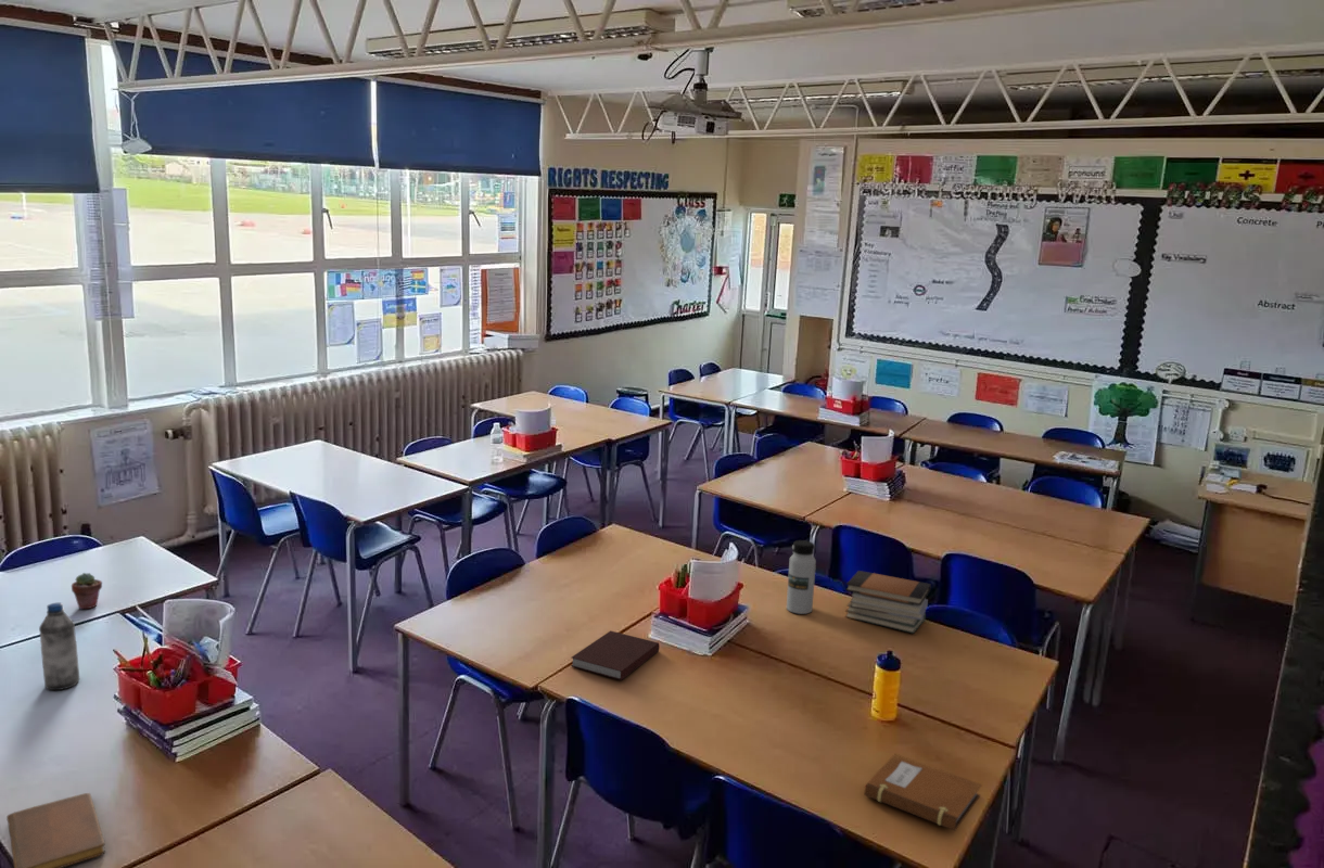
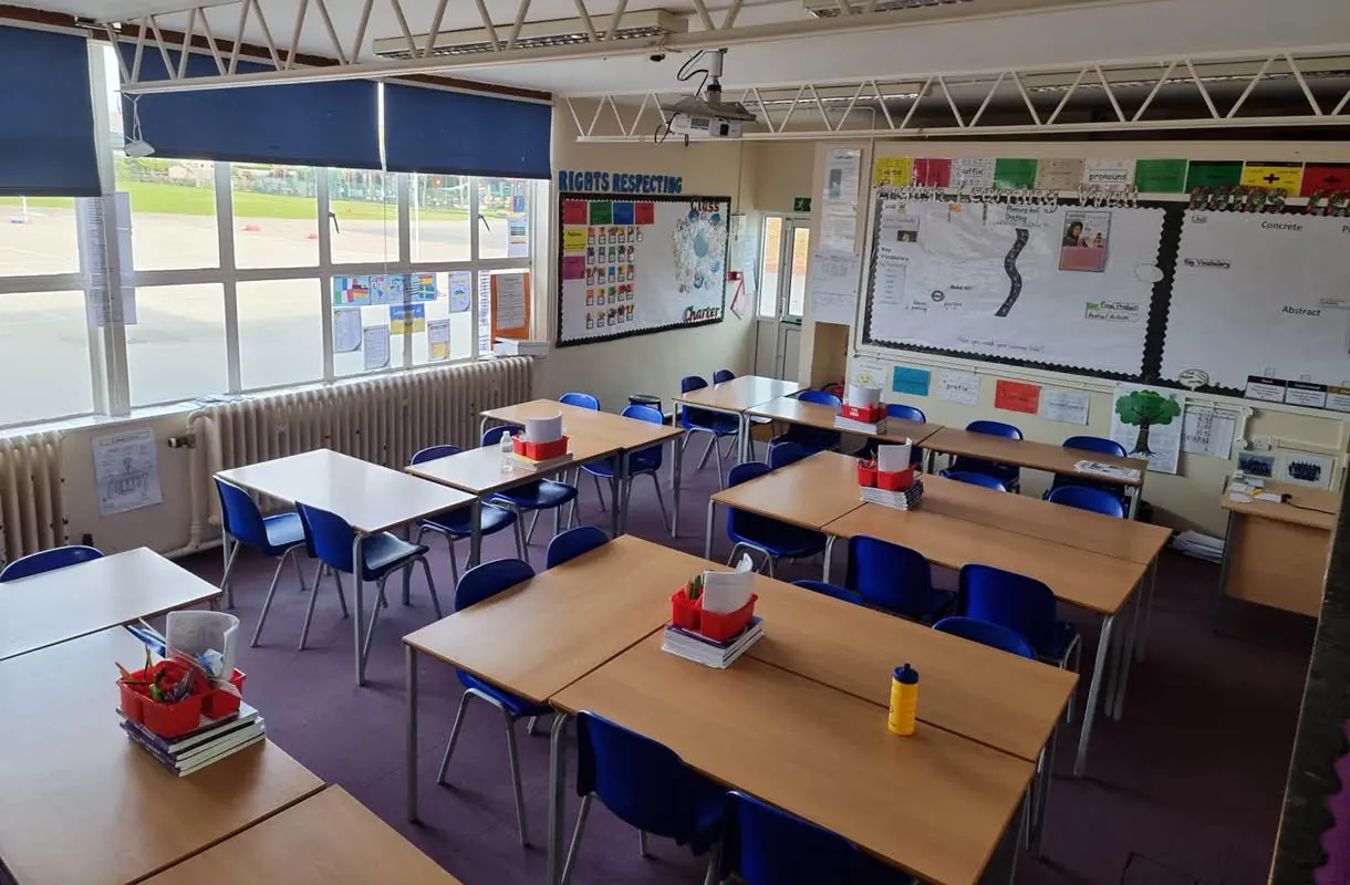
- potted succulent (87, 589)
- water bottle (801, 576)
- book stack (888, 601)
- notebook (54, 833)
- notebook (920, 789)
- water bottle (58, 644)
- notebook (615, 654)
